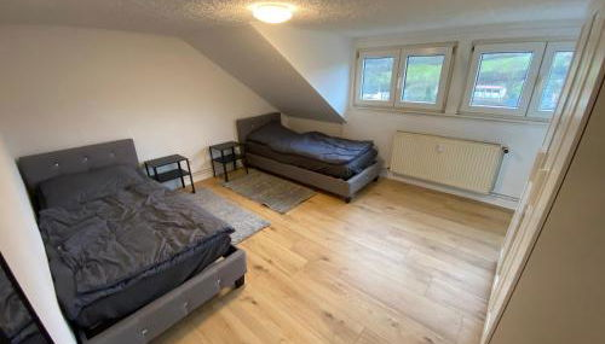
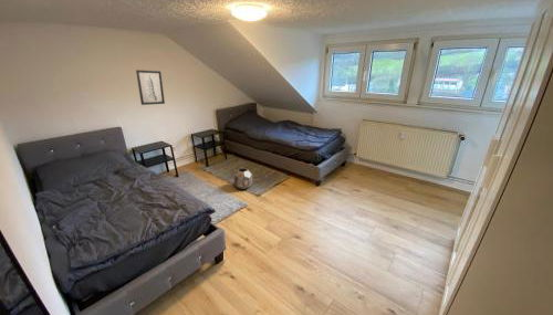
+ wall art (150, 87)
+ planter (243, 178)
